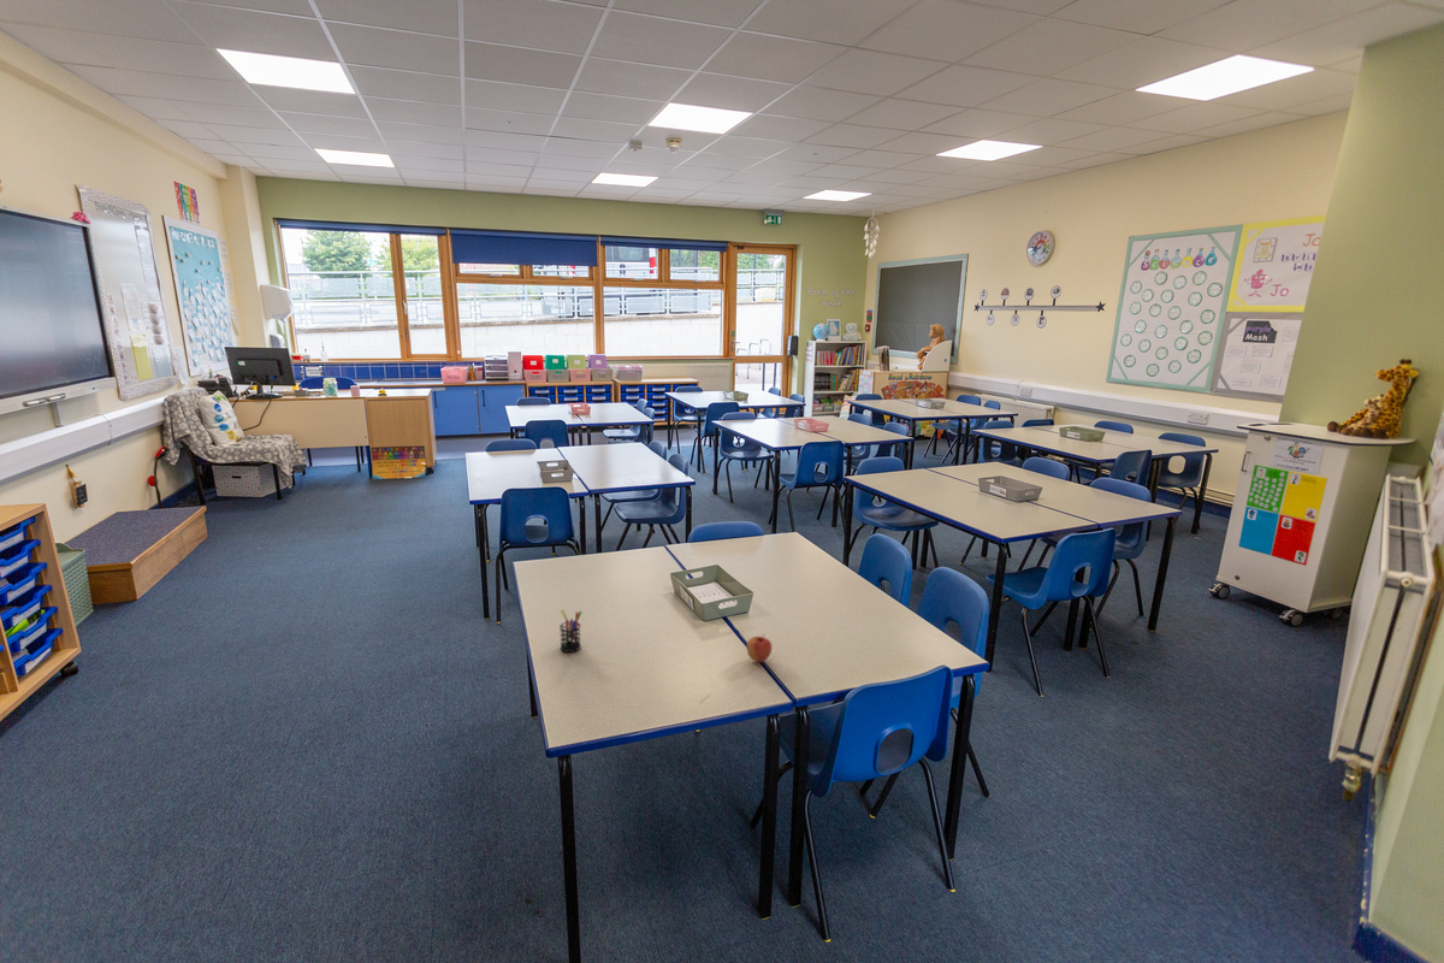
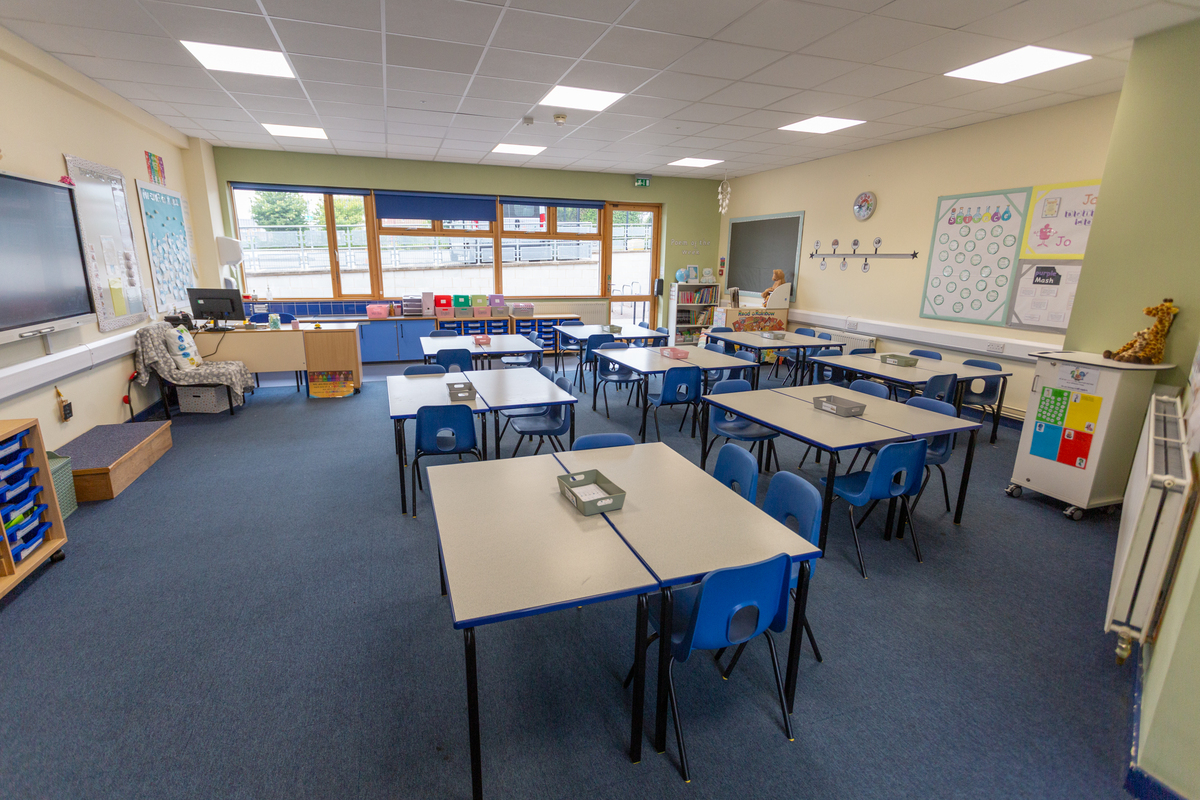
- pen holder (573, 627)
- apple (758, 648)
